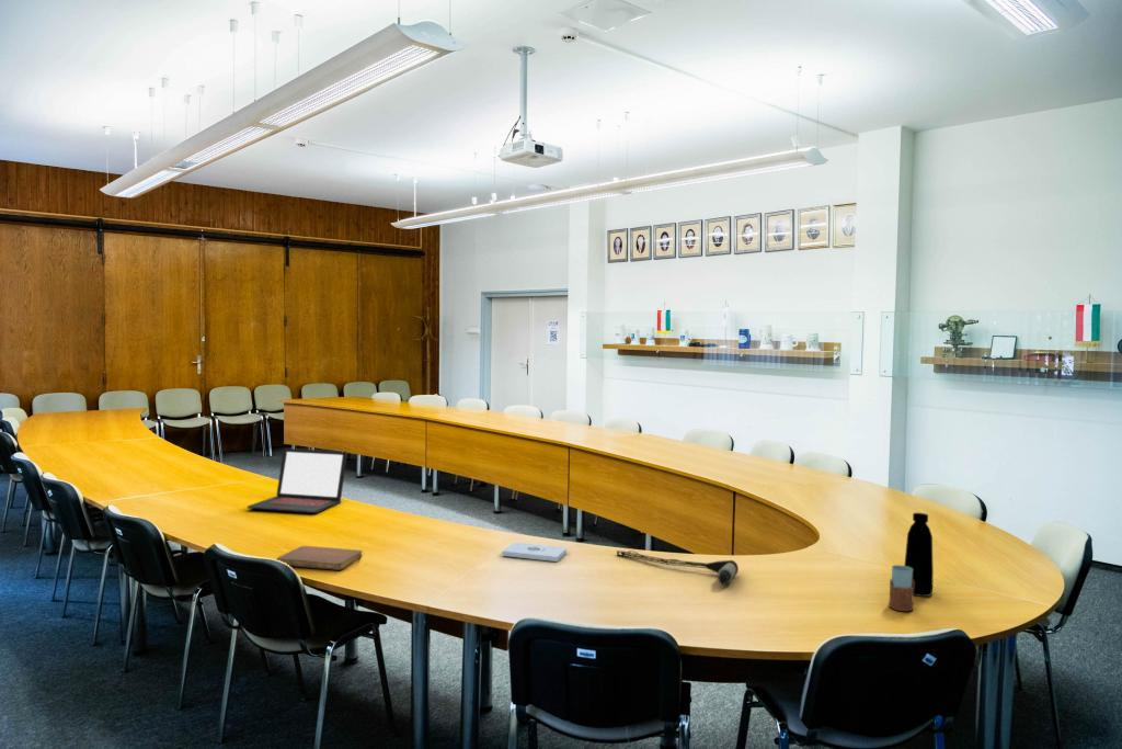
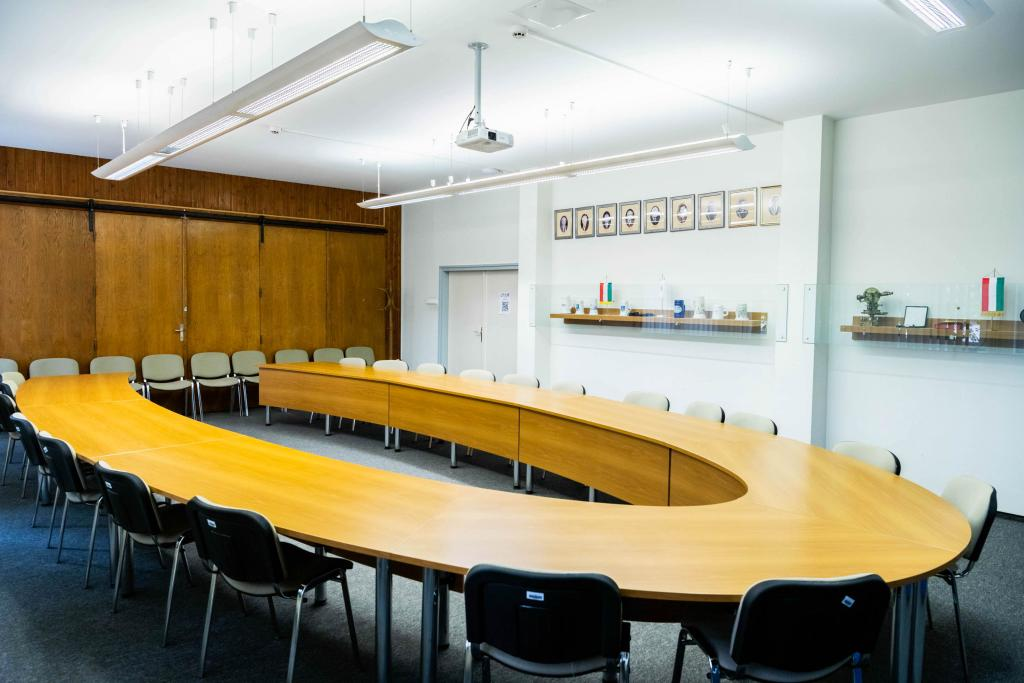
- microphone (669, 563)
- notepad (535, 551)
- bottle (918, 553)
- drinking glass (903, 589)
- laptop (298, 479)
- notebook (320, 557)
